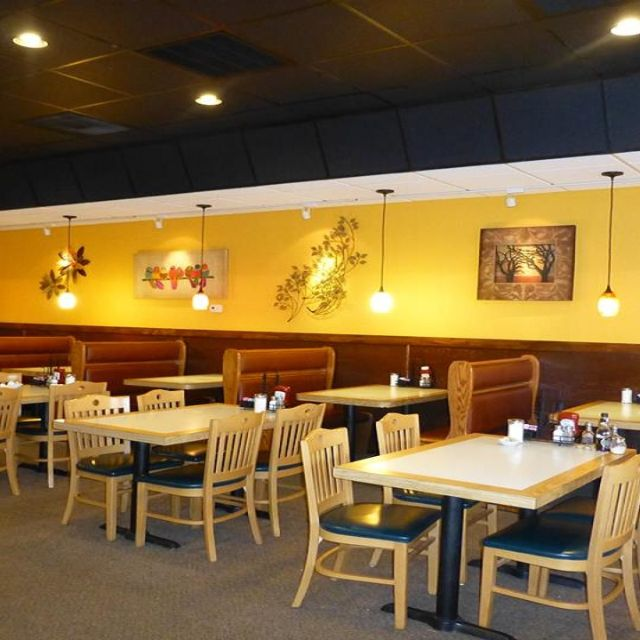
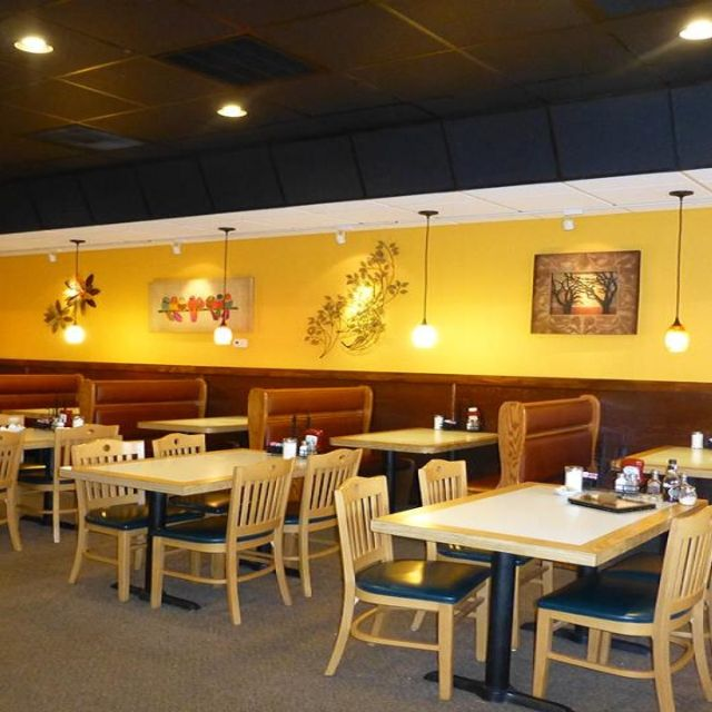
+ dinner plate (611, 497)
